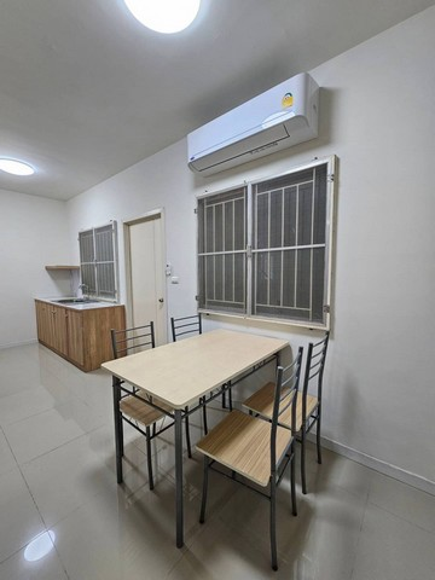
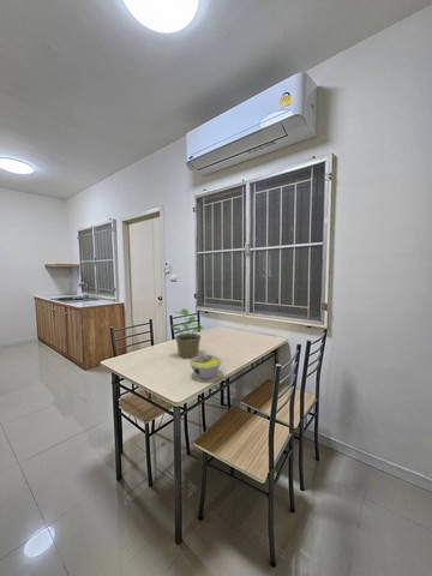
+ potted plant (188, 332)
+ bowl (205, 365)
